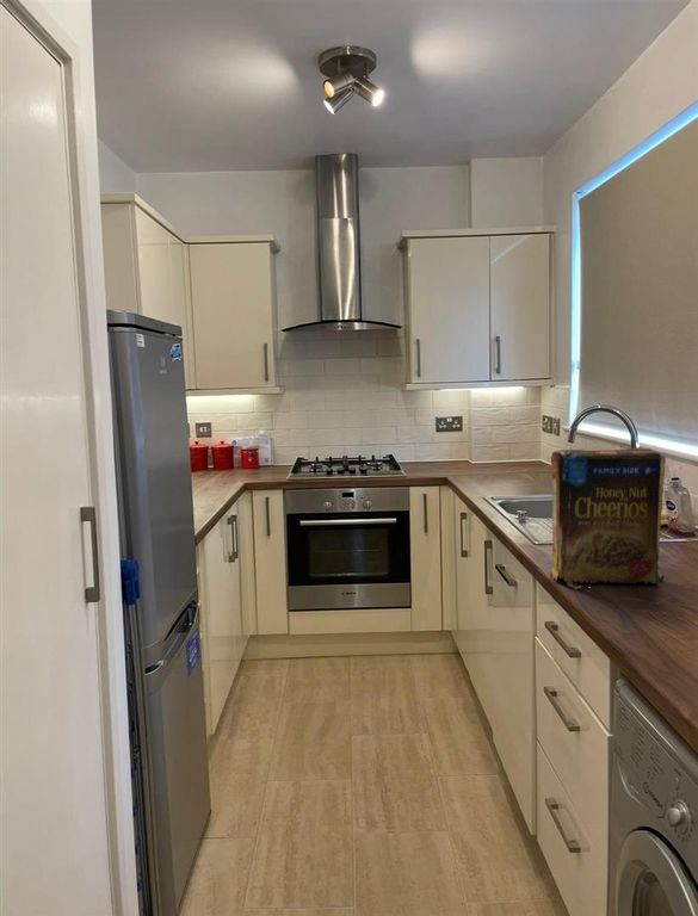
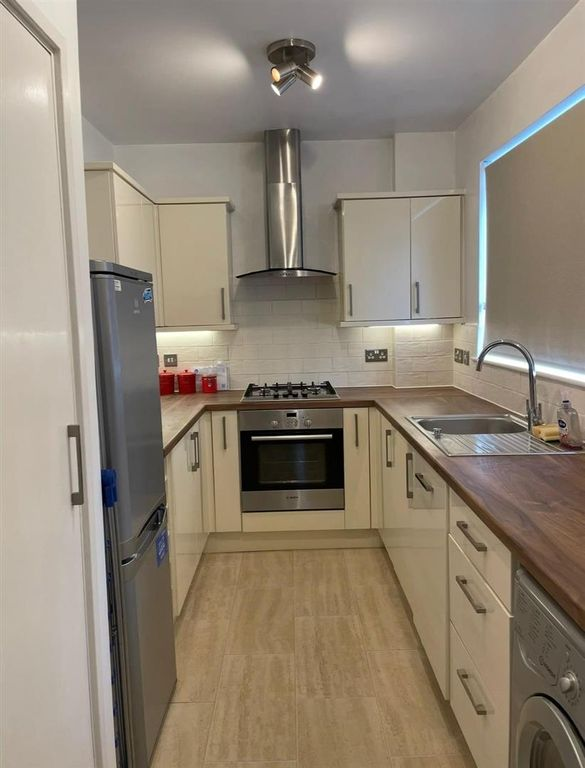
- cereal box (609, 516)
